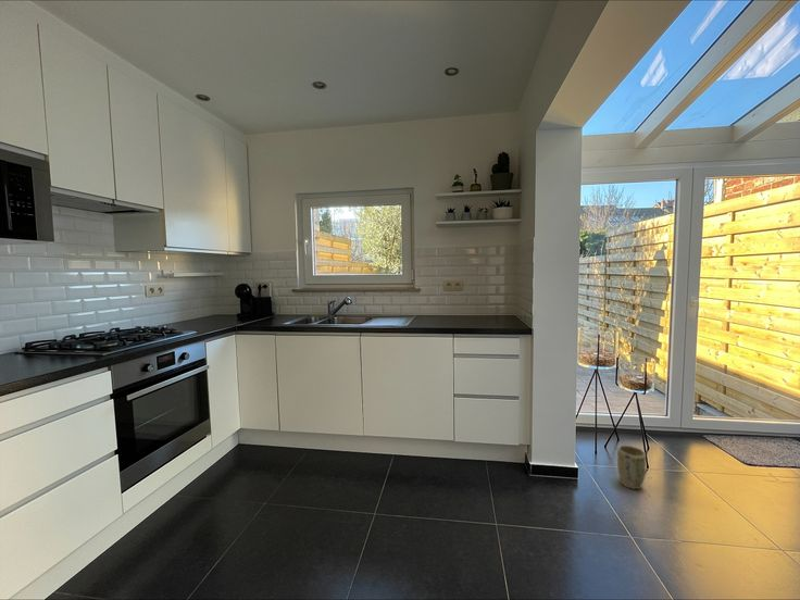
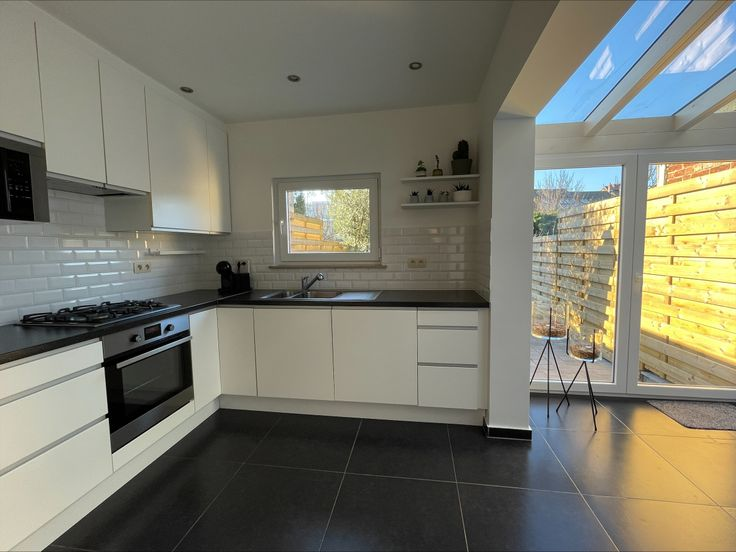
- plant pot (630, 467)
